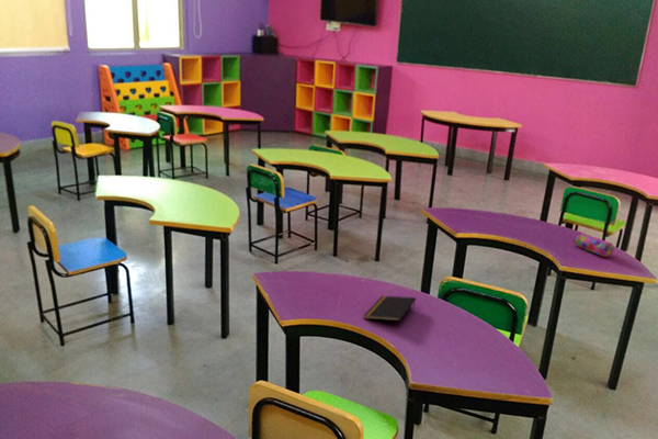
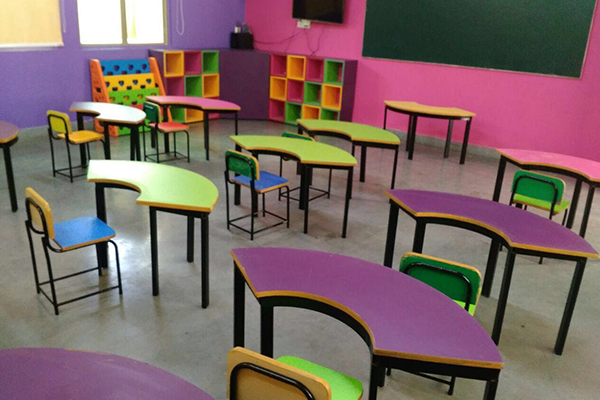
- notepad (389, 307)
- pencil case (592, 244)
